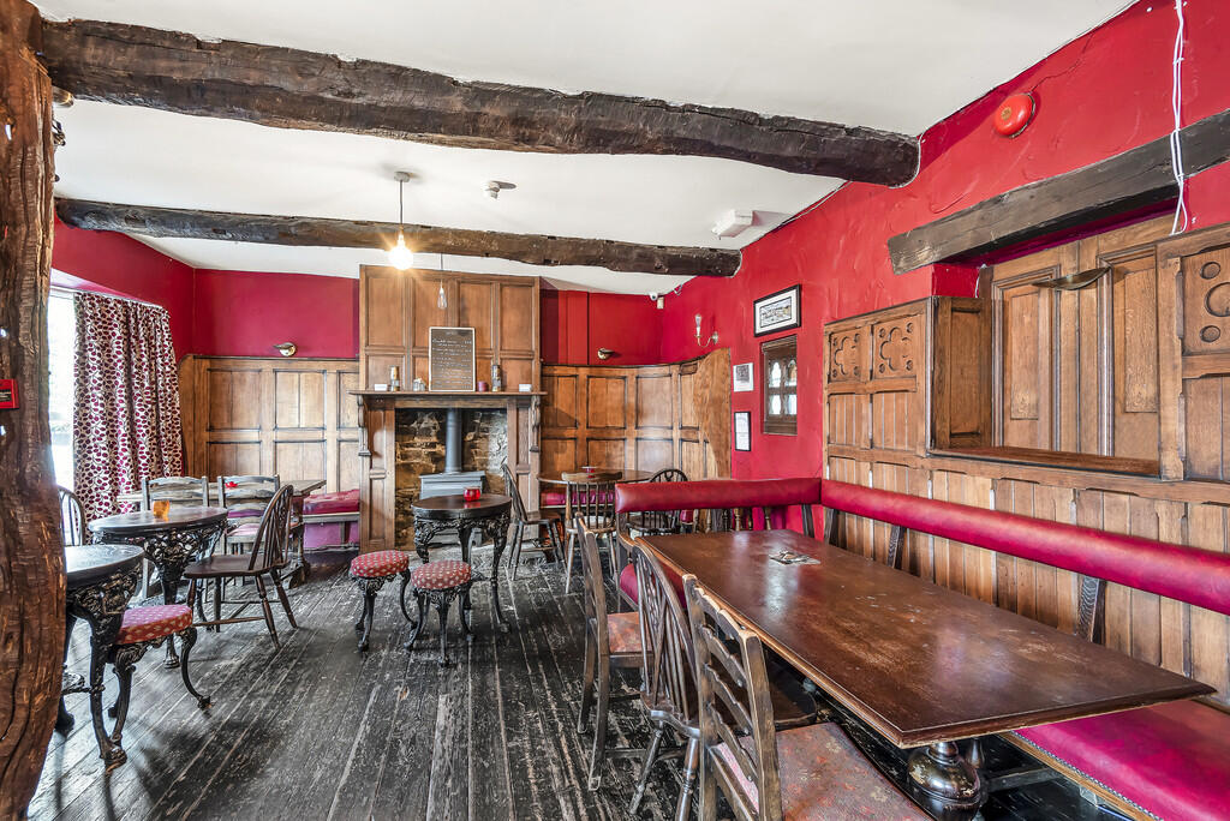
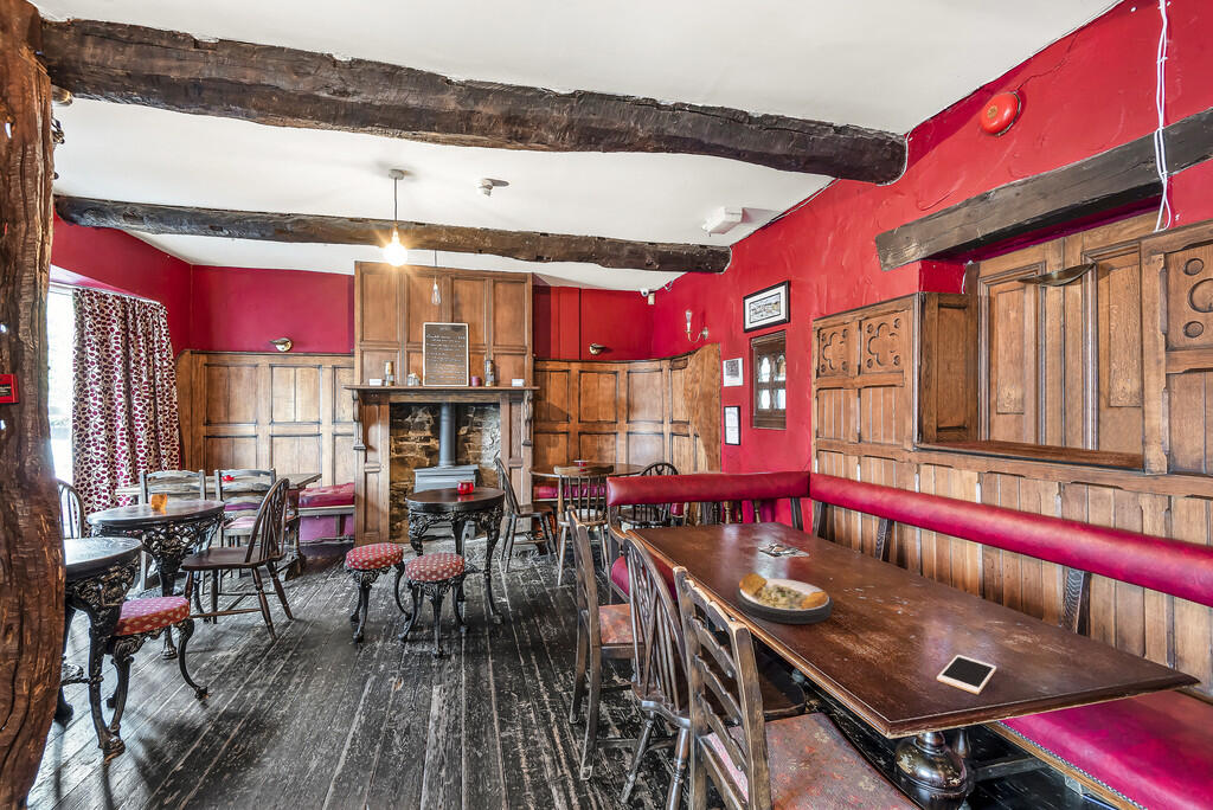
+ plate (783, 594)
+ cell phone (967, 673)
